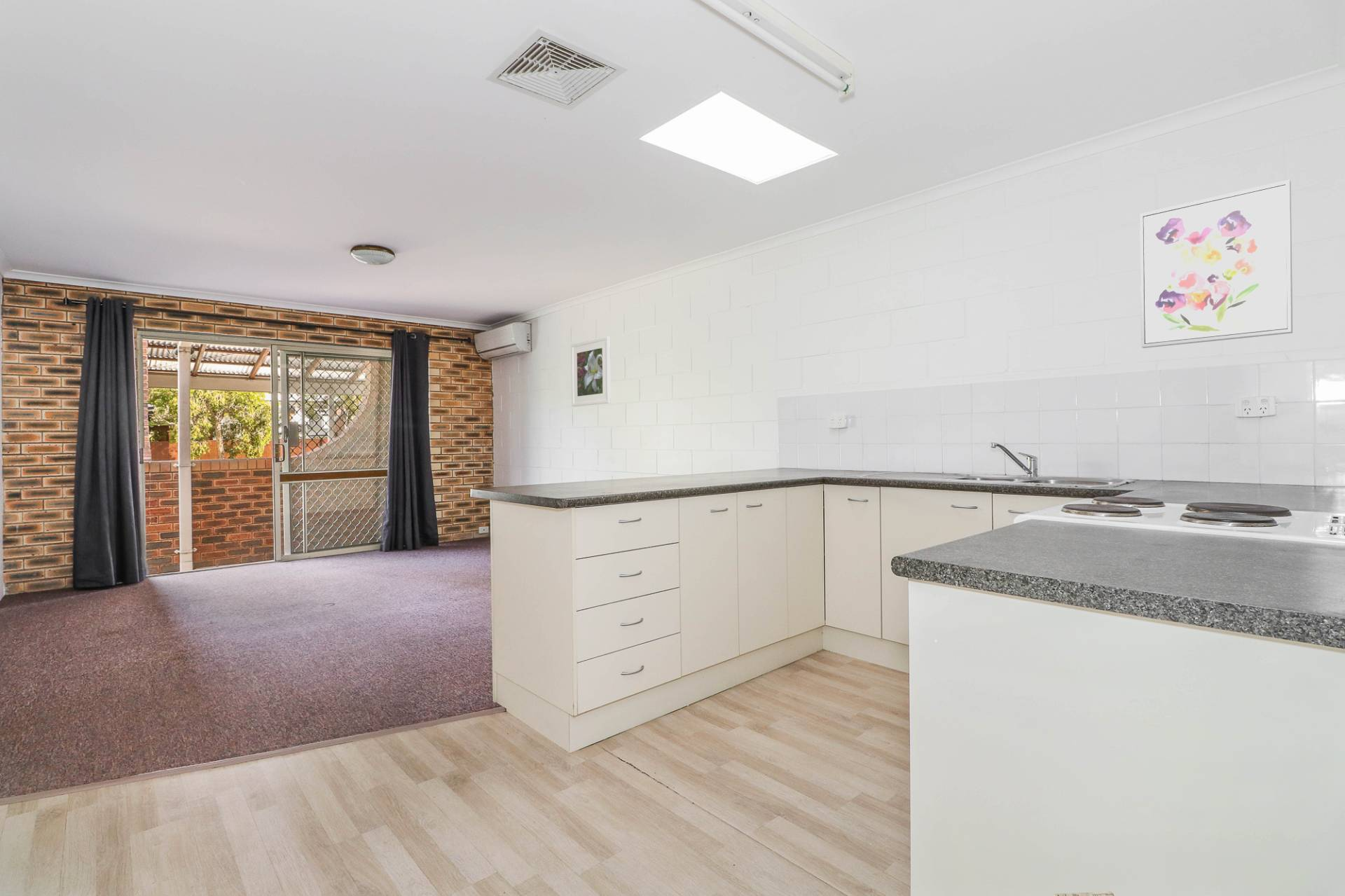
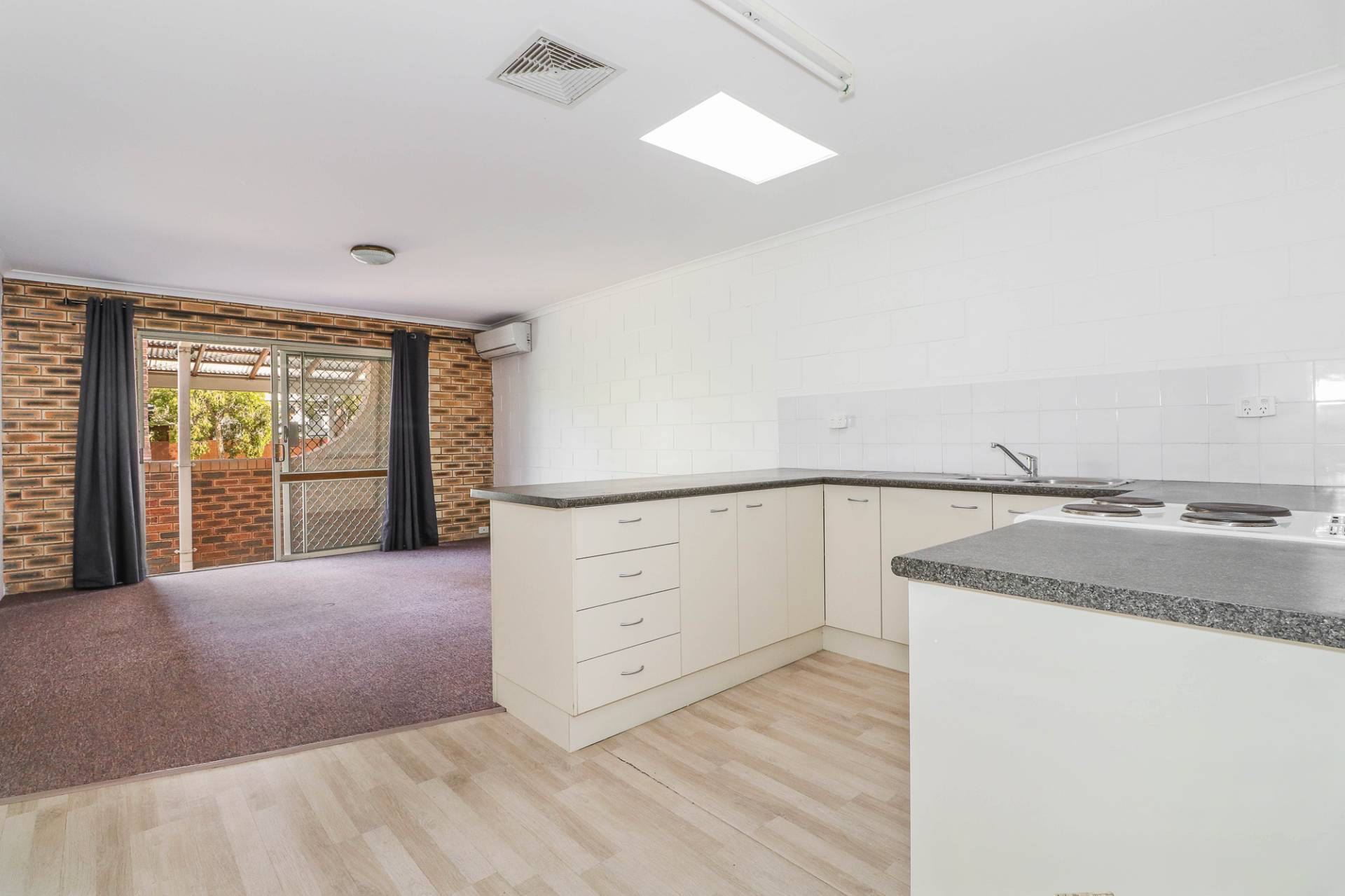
- wall art (1211, 270)
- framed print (590, 373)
